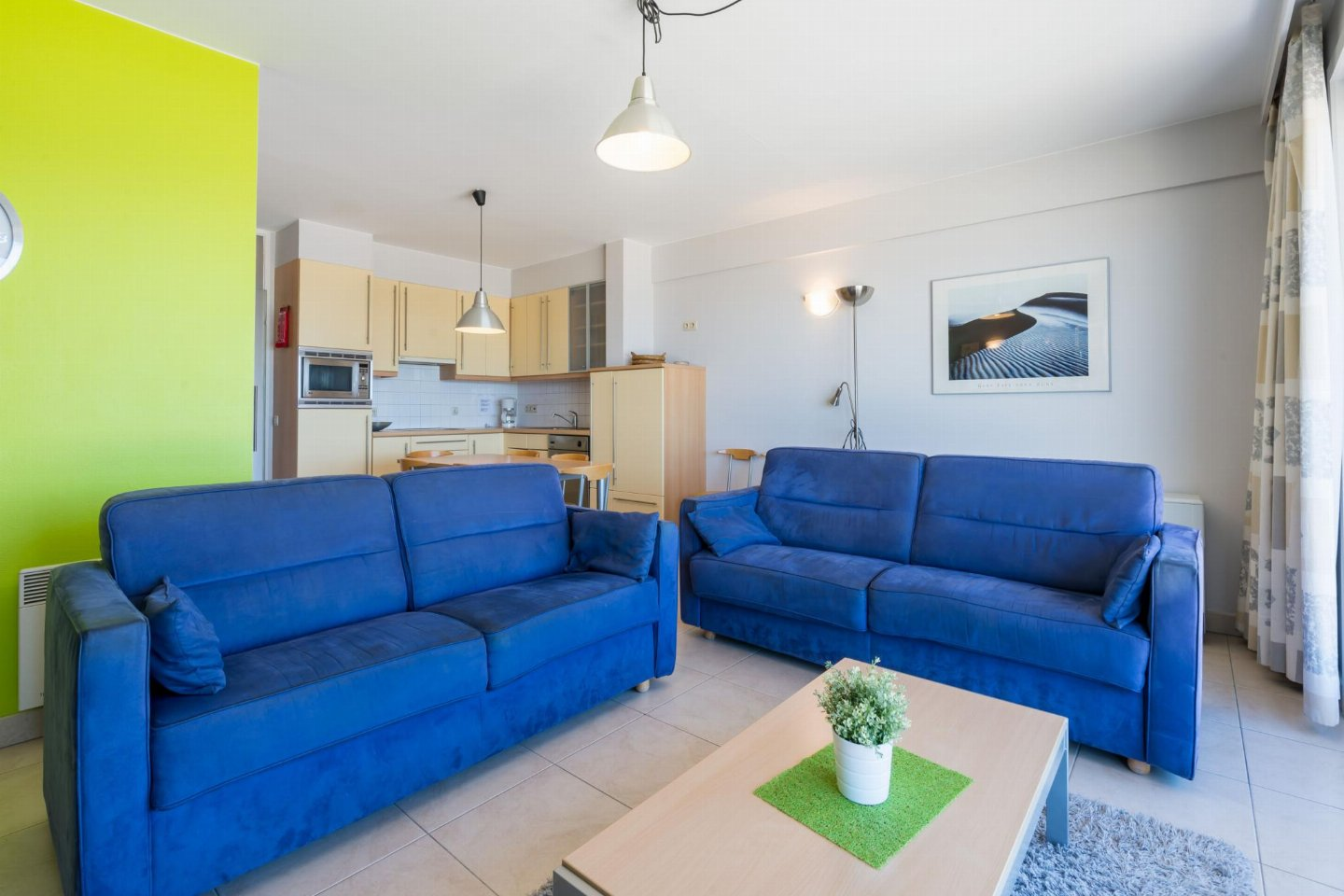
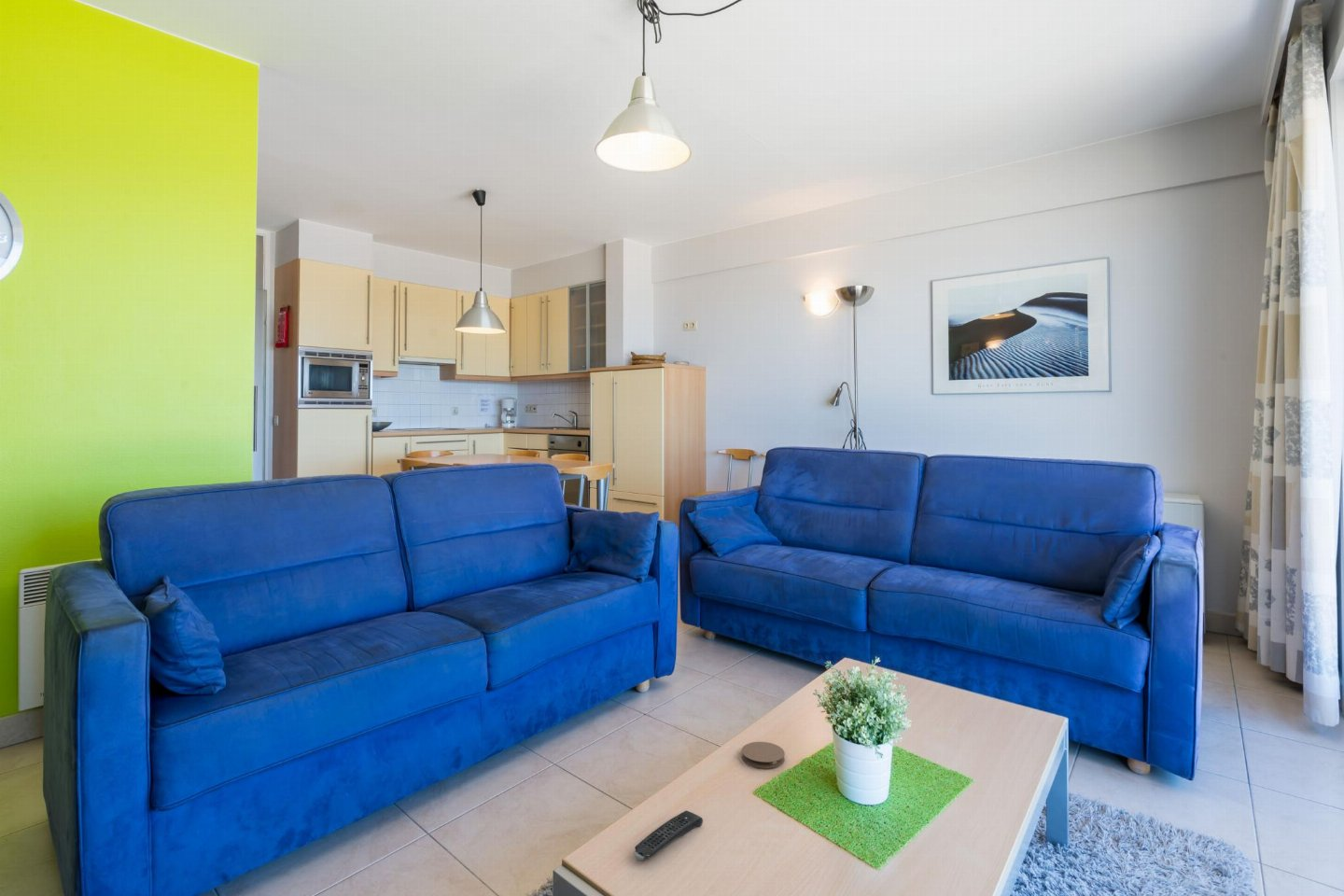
+ coaster (763, 754)
+ remote control (667, 834)
